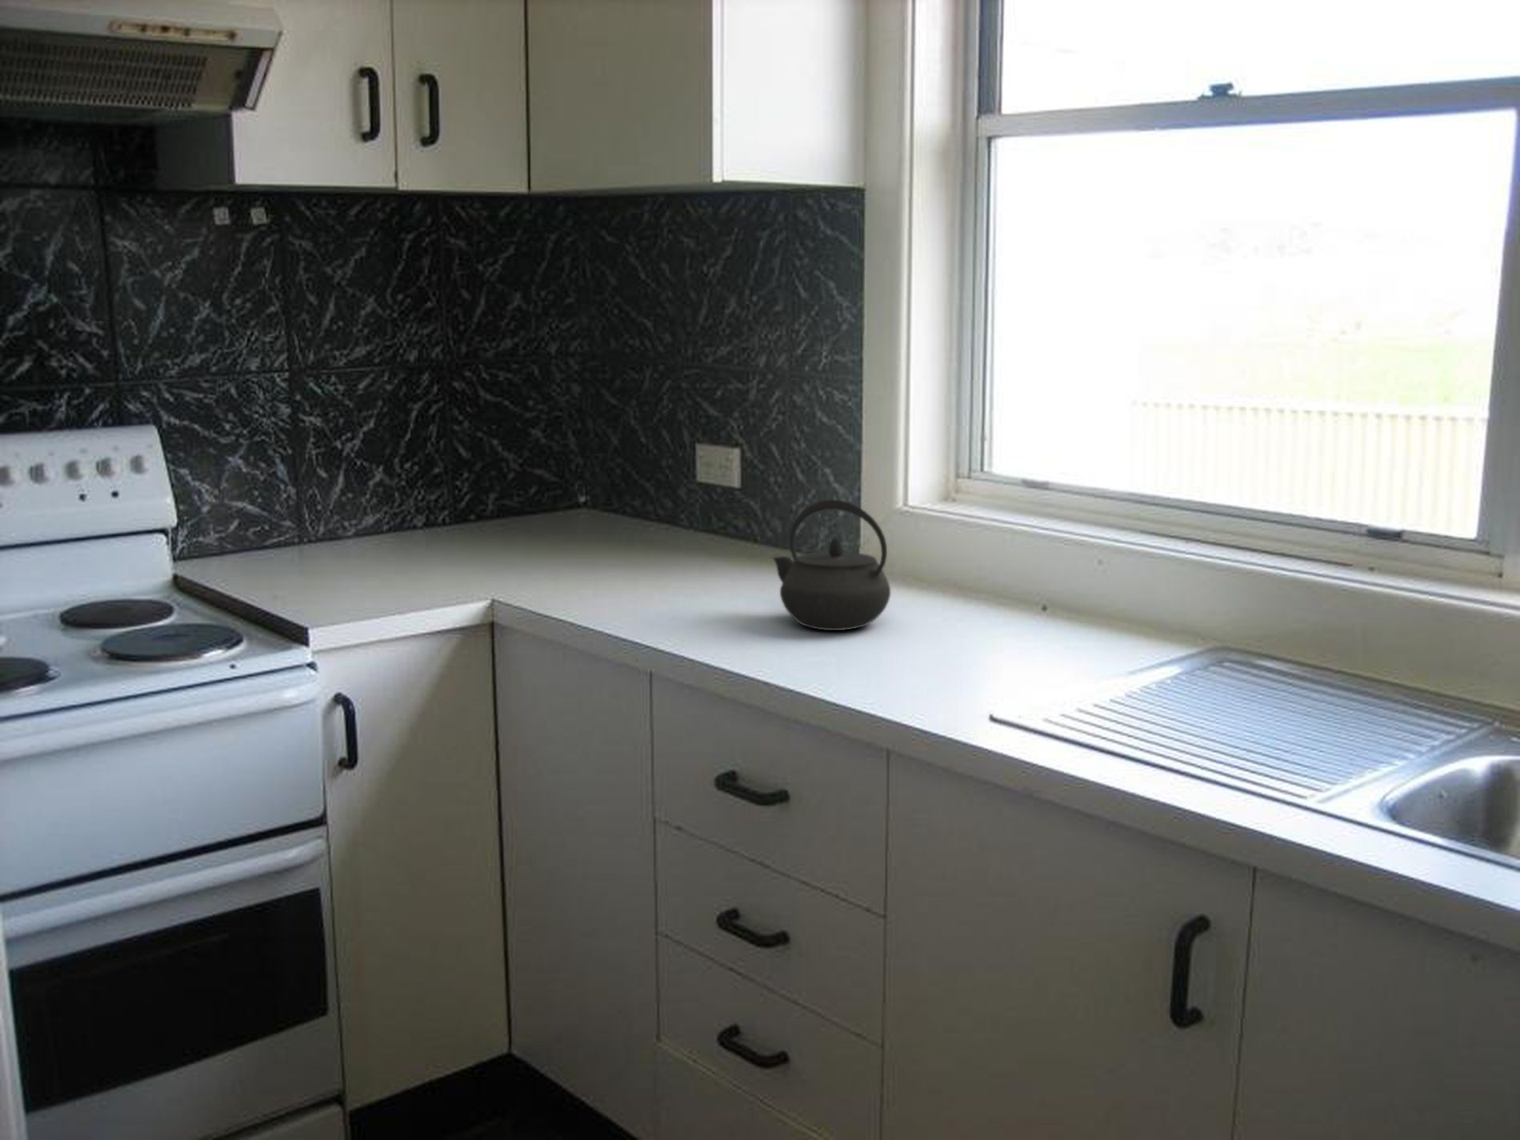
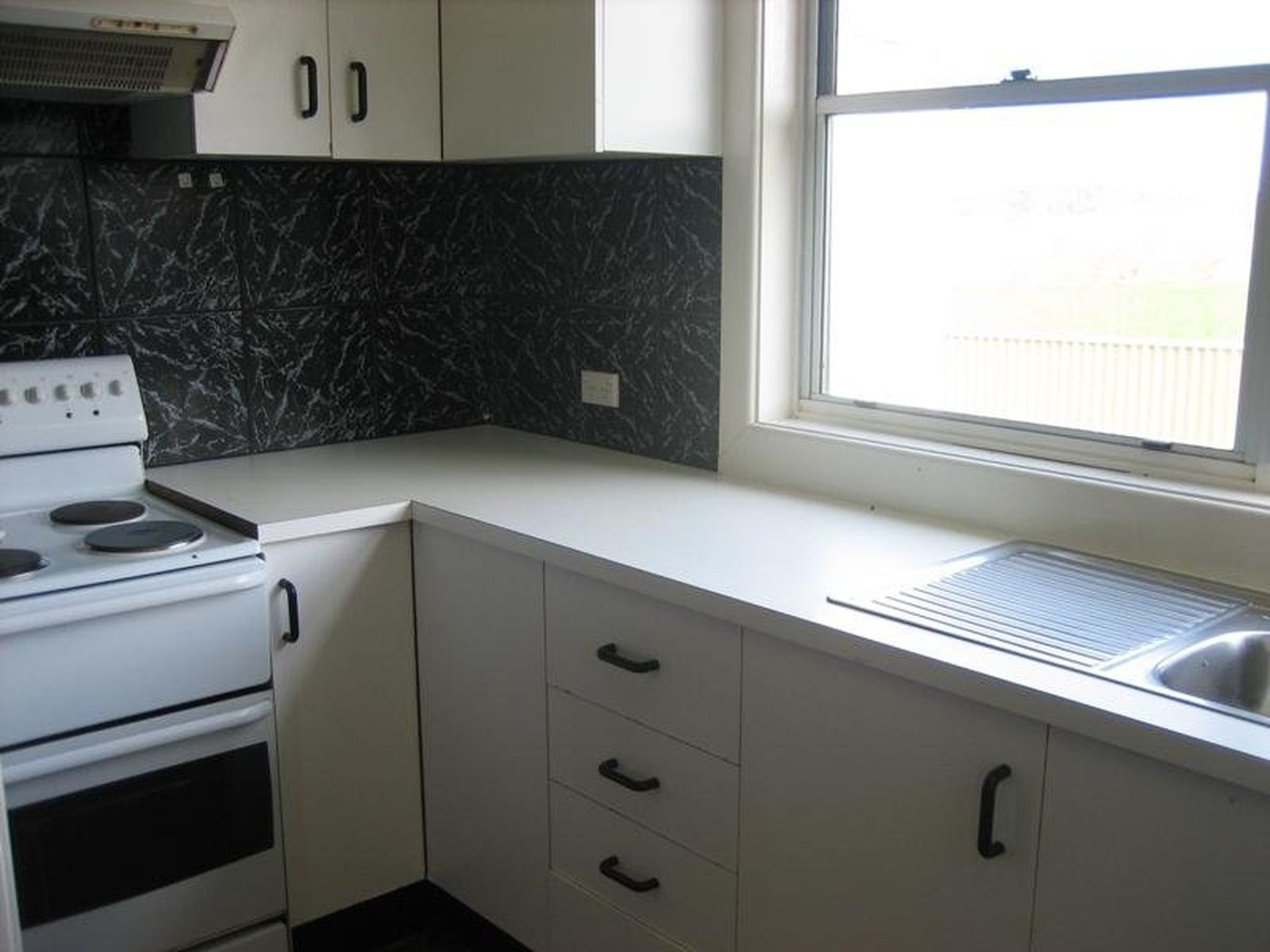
- kettle (828, 560)
